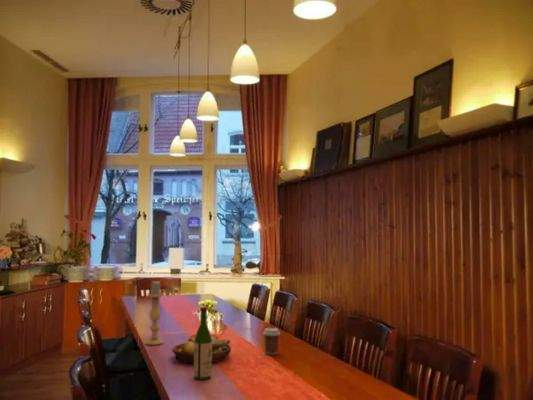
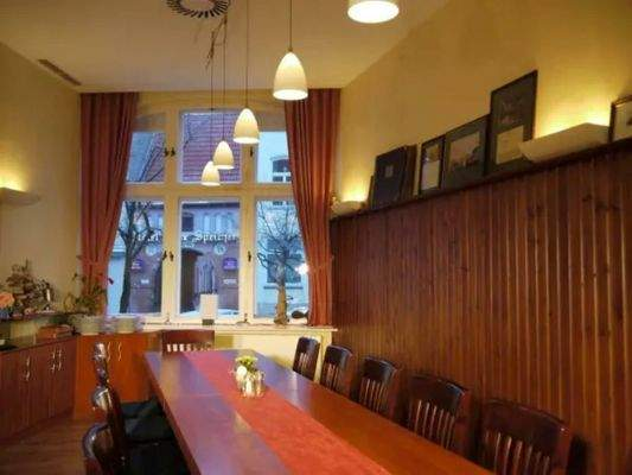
- candle holder (155, 311)
- wine bottle (203, 342)
- fruit bowl (194, 341)
- coffee cup (271, 341)
